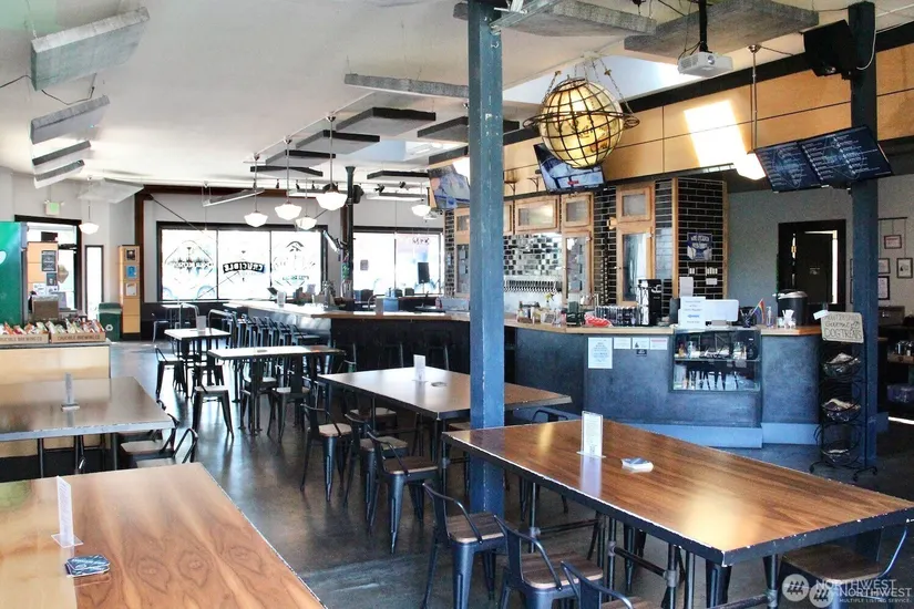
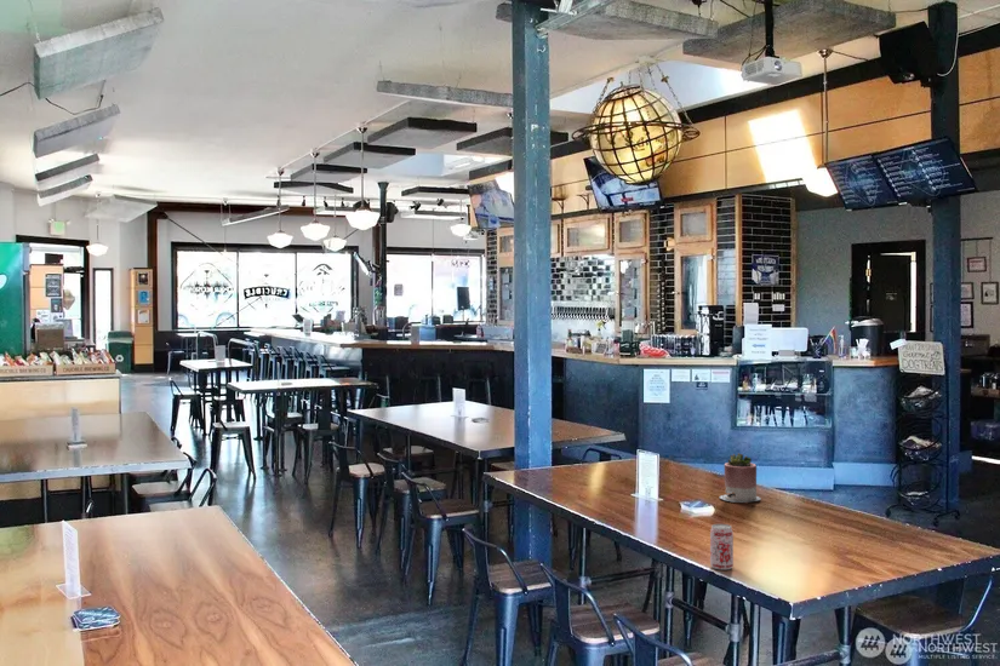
+ beverage can (721, 546)
+ succulent planter (739, 476)
